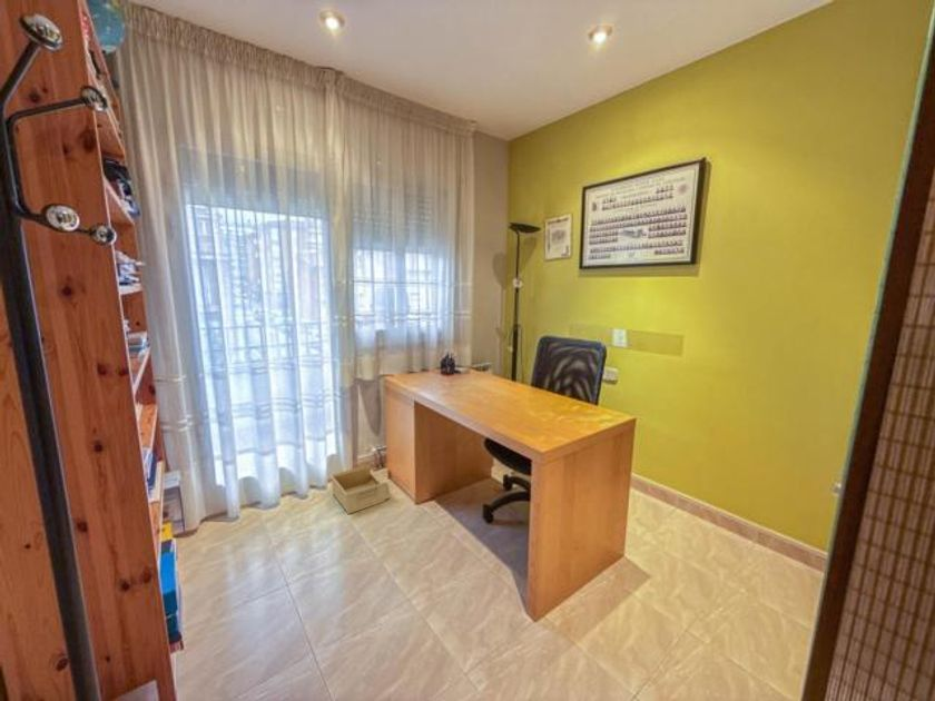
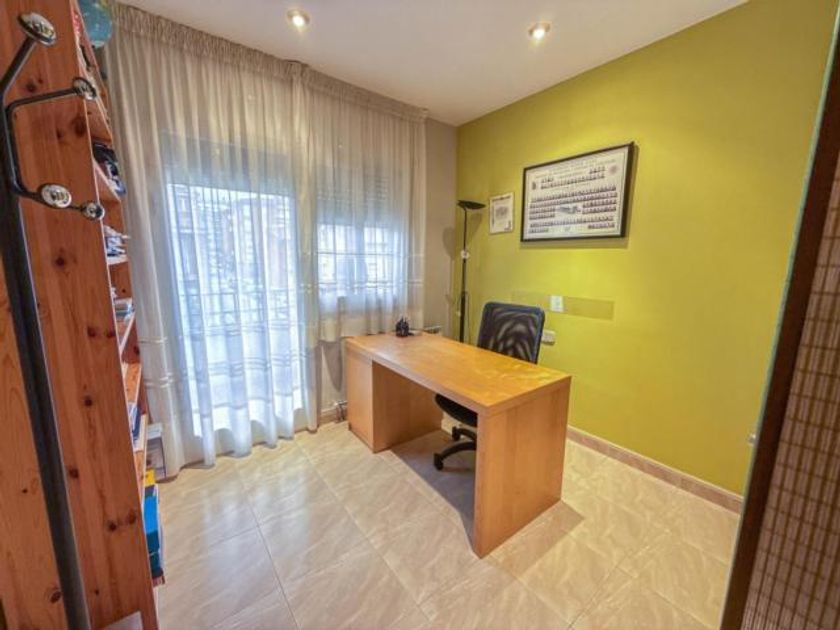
- storage bin (360, 487)
